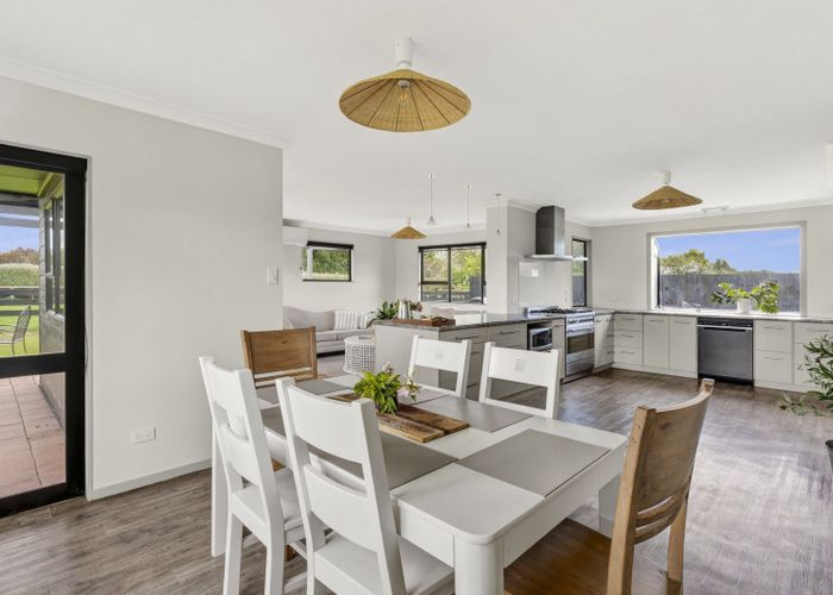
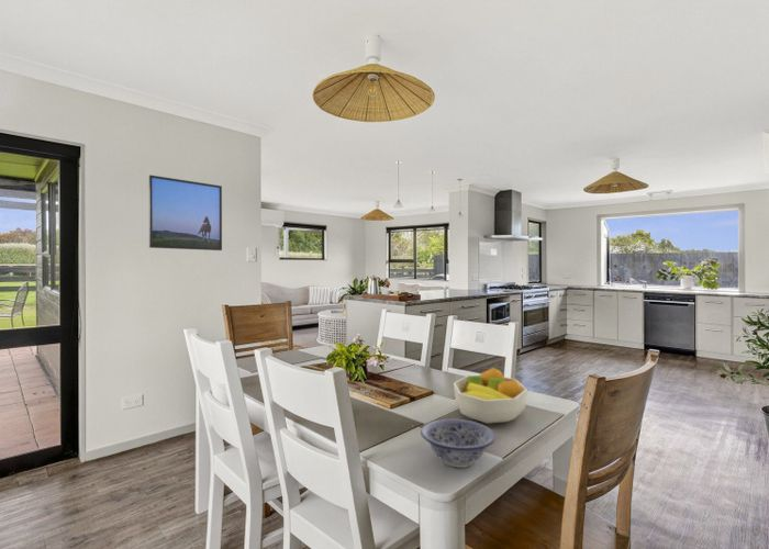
+ bowl (457, 446)
+ fruit bowl (489, 392)
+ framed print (187, 214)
